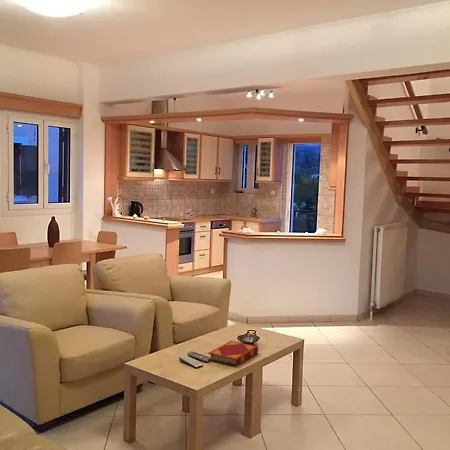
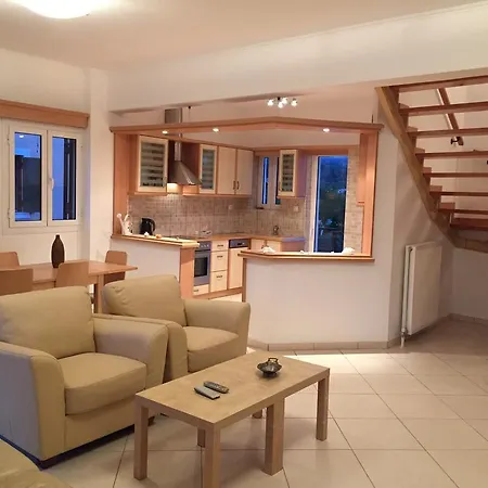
- hardback book (233, 352)
